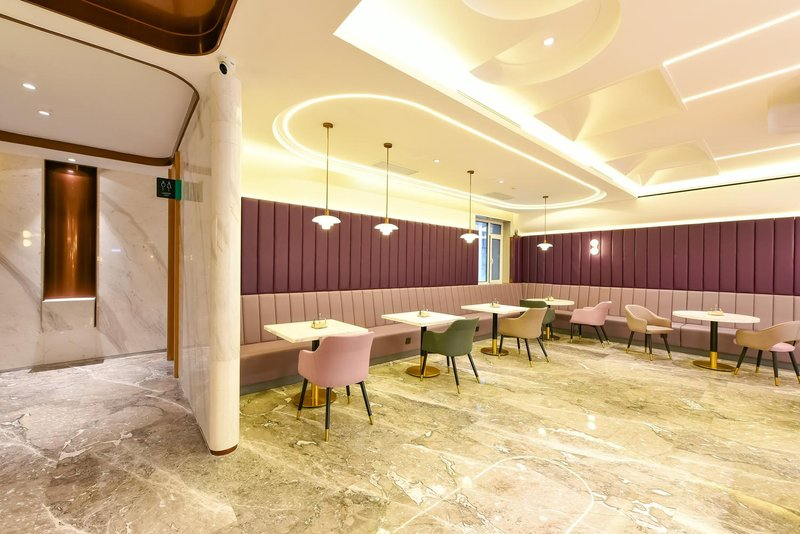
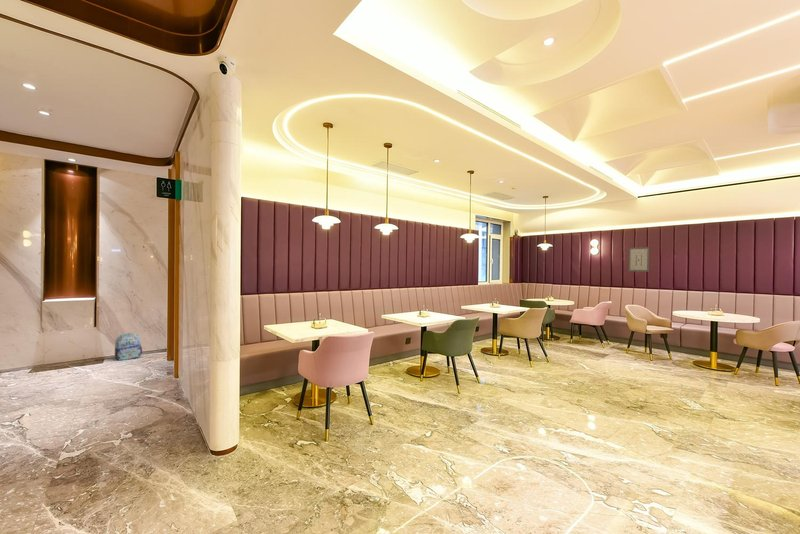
+ wall art (638, 259)
+ backpack (128, 345)
